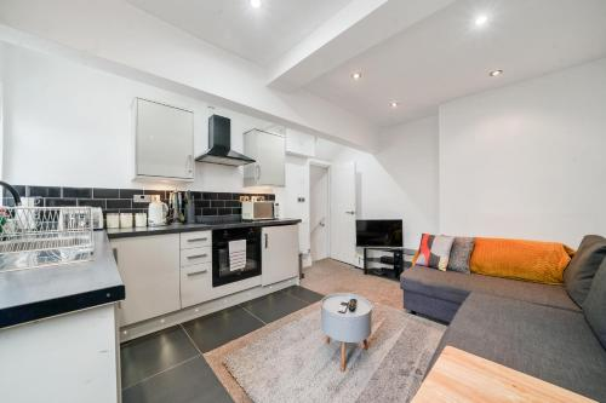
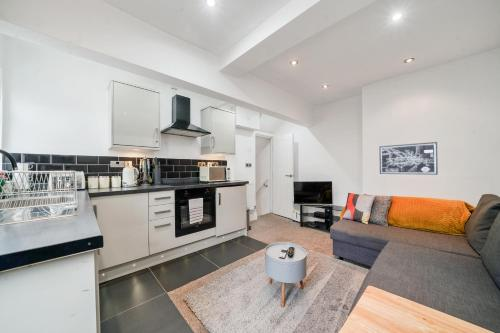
+ wall art (406, 159)
